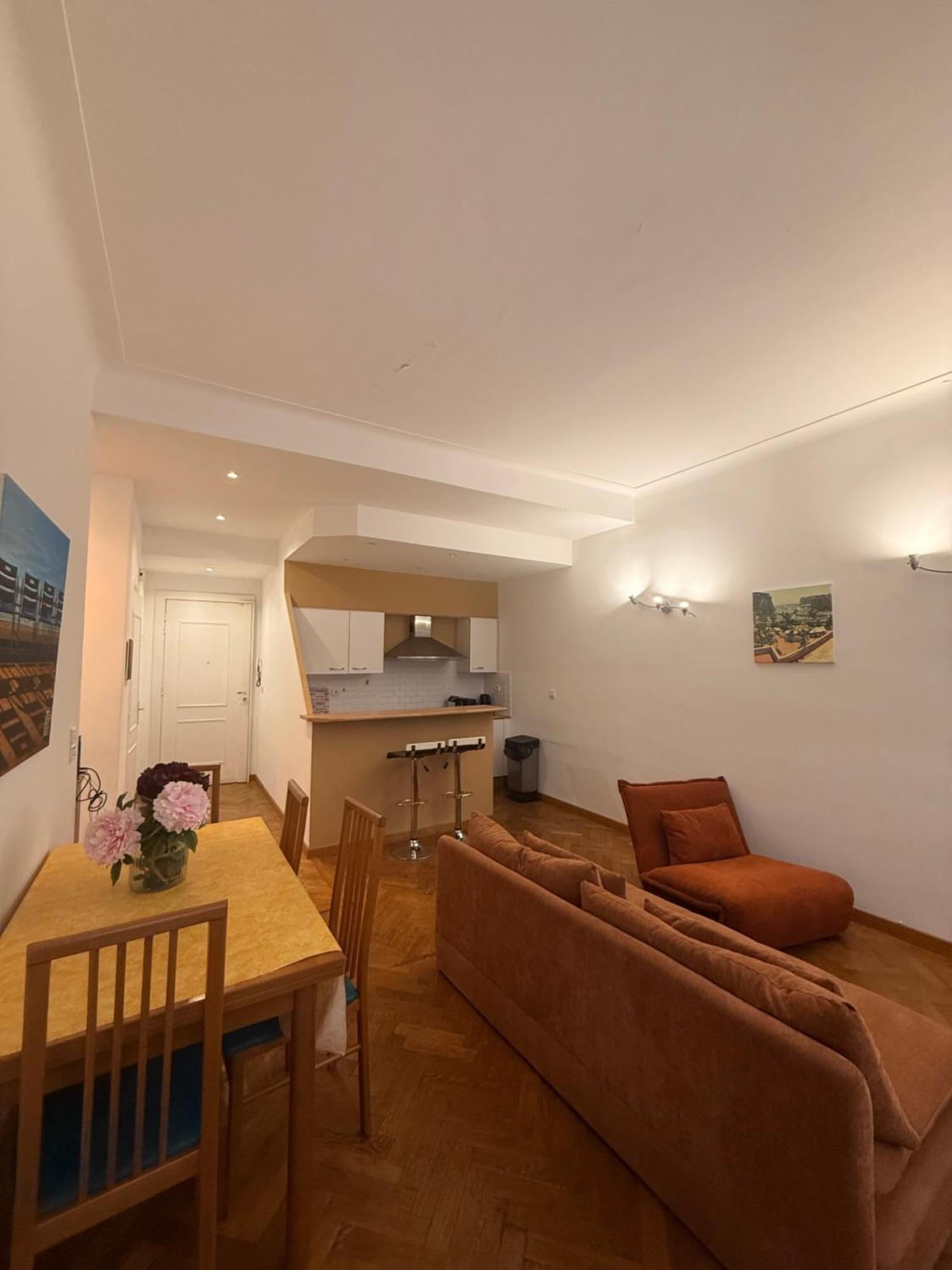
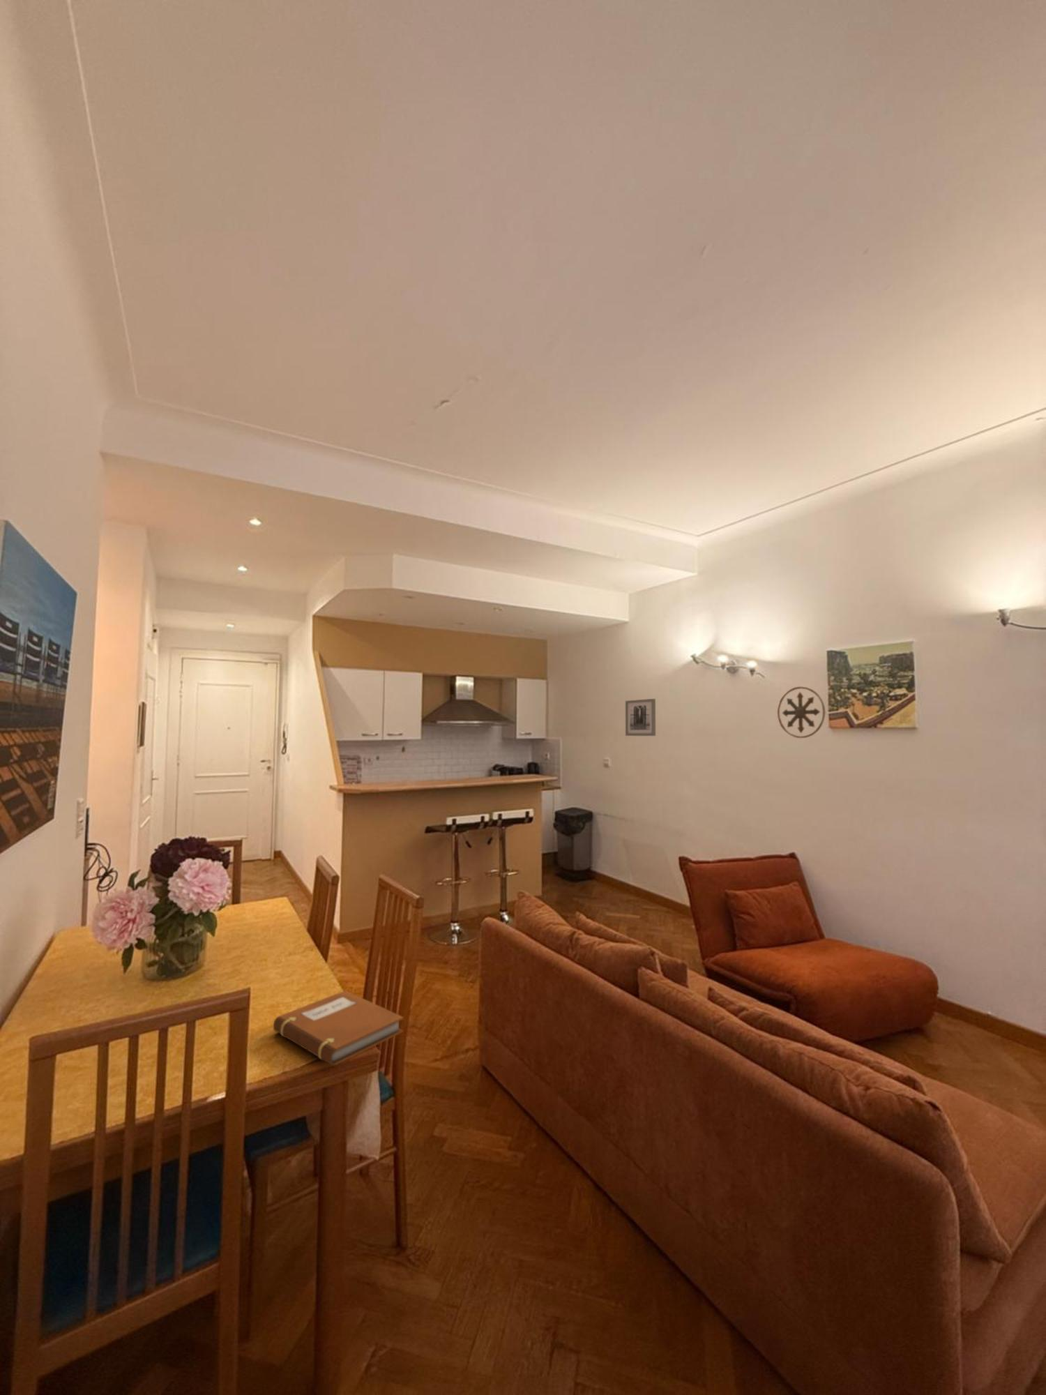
+ medallion (800, 712)
+ notebook (336, 1024)
+ wall art (639, 717)
